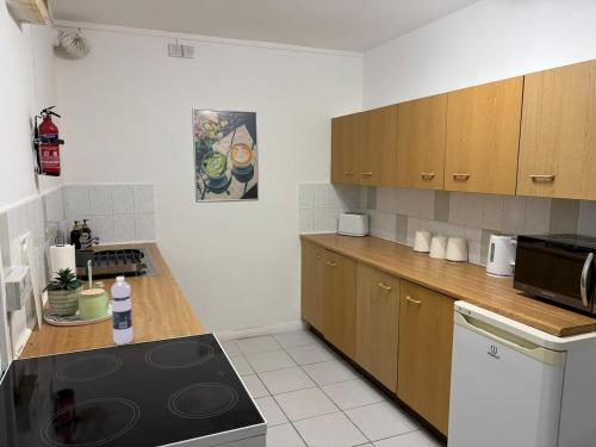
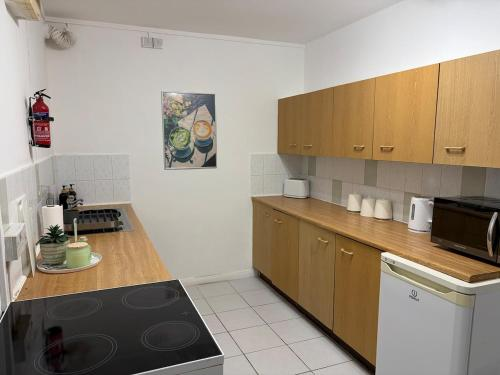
- water bottle (122, 309)
